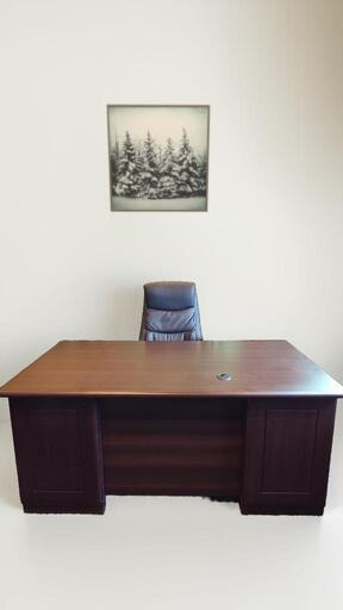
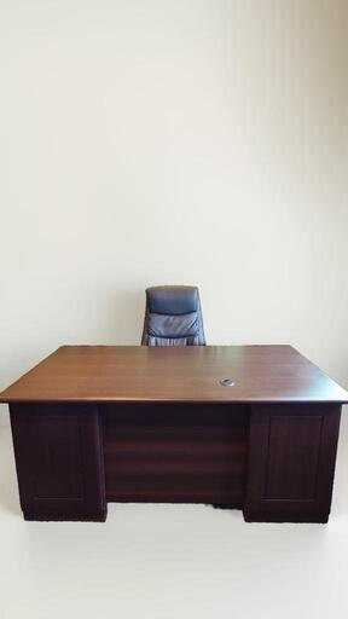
- wall art (158, 160)
